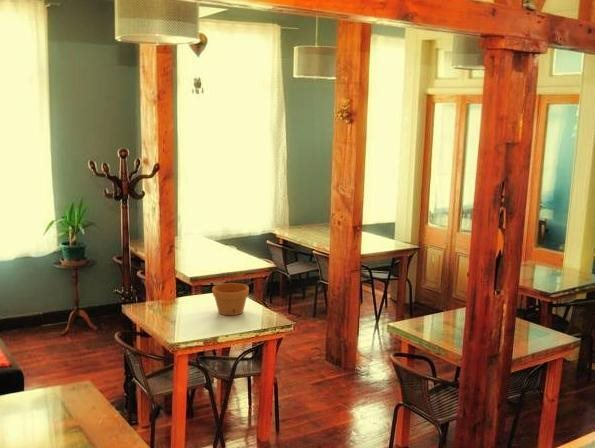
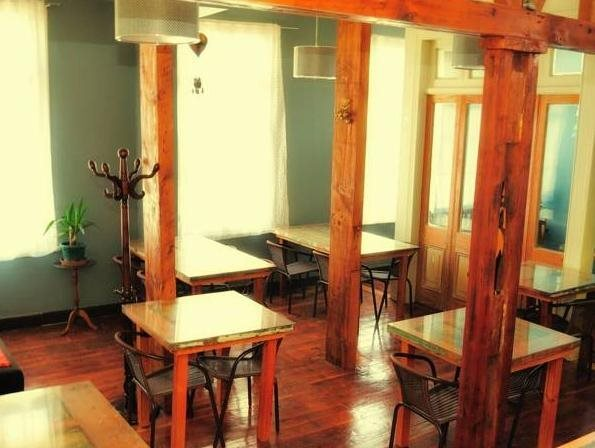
- flower pot (230, 299)
